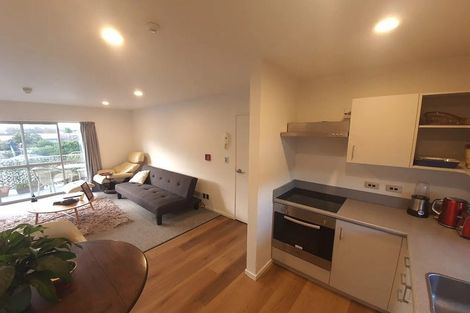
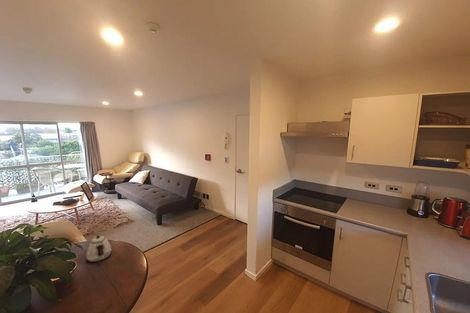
+ teapot (98, 245)
